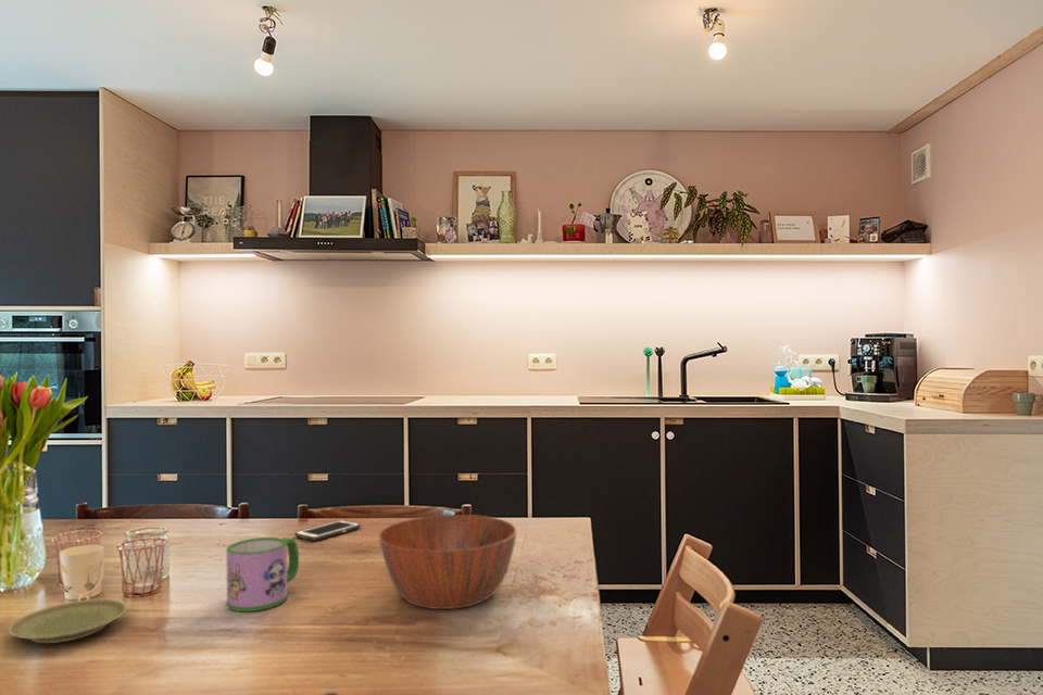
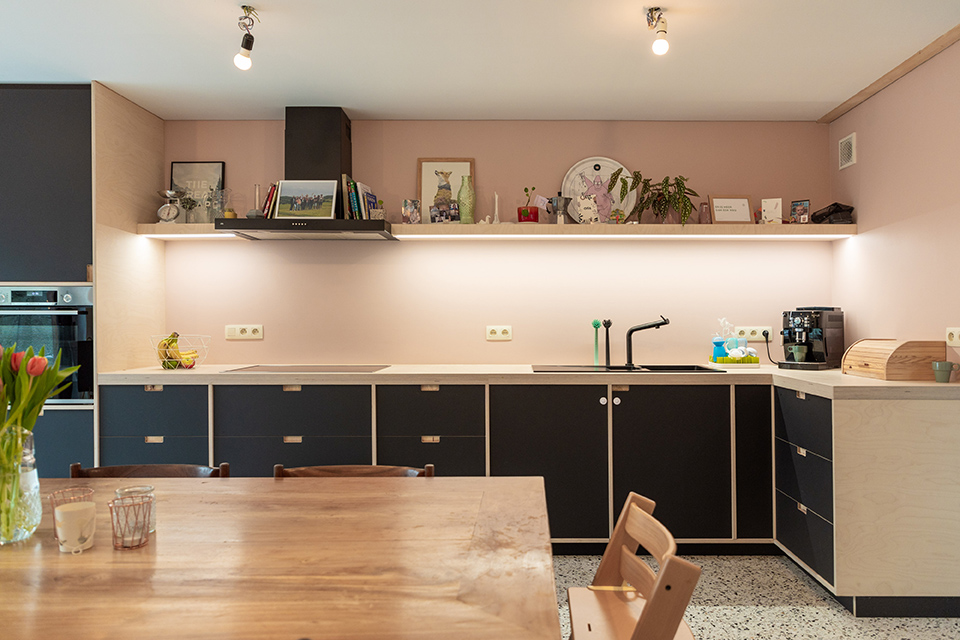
- bowl (449, 563)
- mug (266, 569)
- plate (70, 622)
- cell phone (328, 530)
